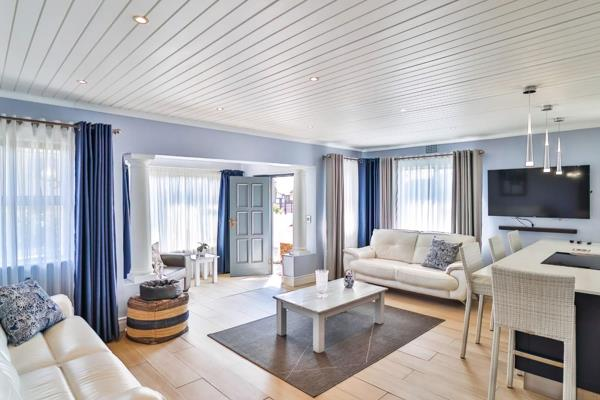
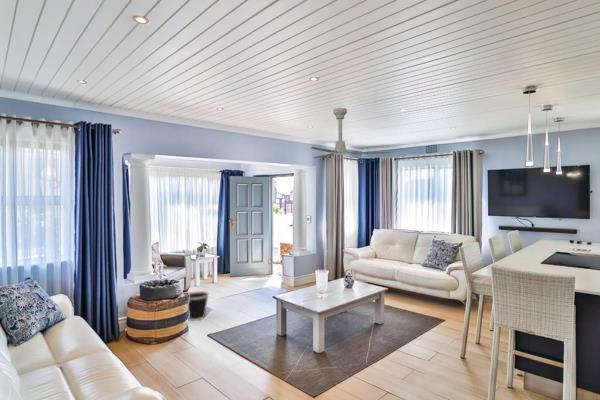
+ wastebasket (196, 306)
+ ceiling fan (341, 131)
